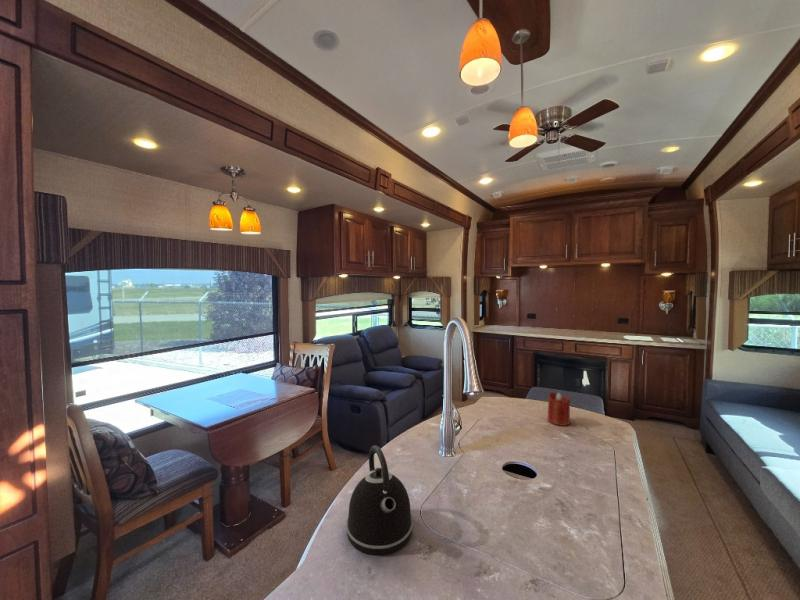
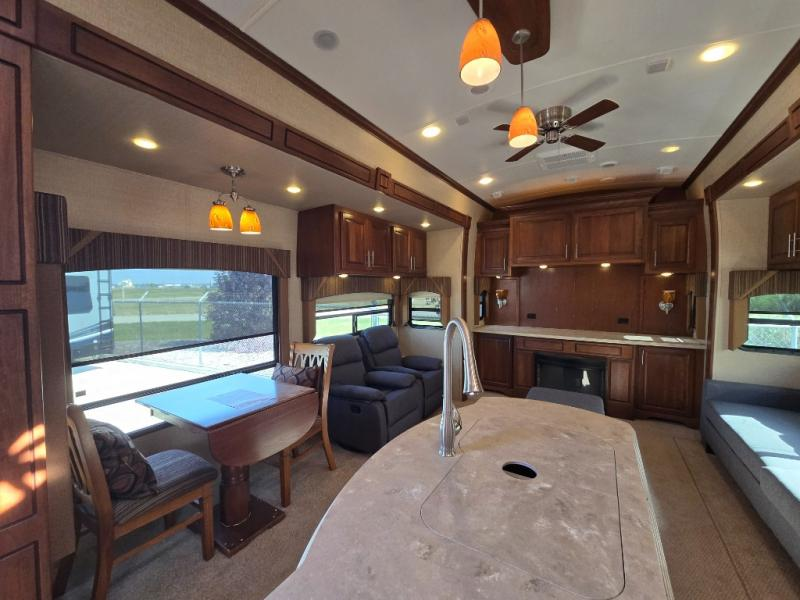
- kettle (379, 489)
- candle (558, 406)
